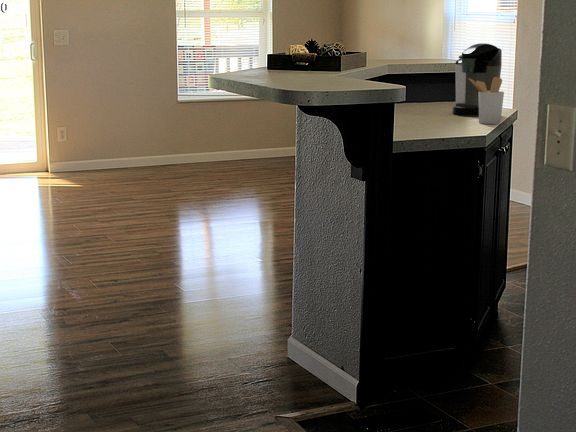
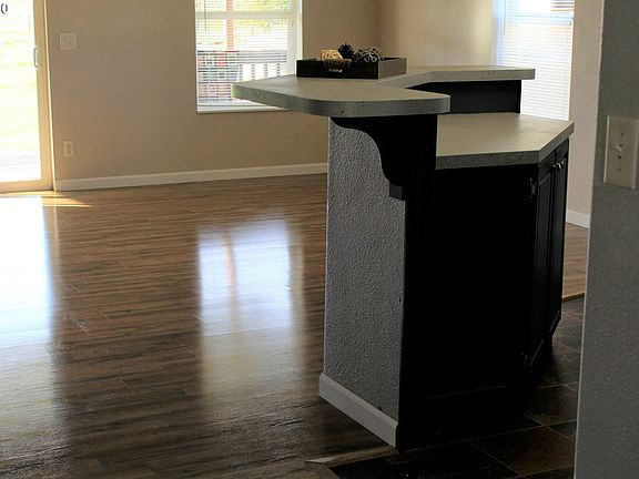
- utensil holder (484, 99)
- coffee maker (469, 78)
